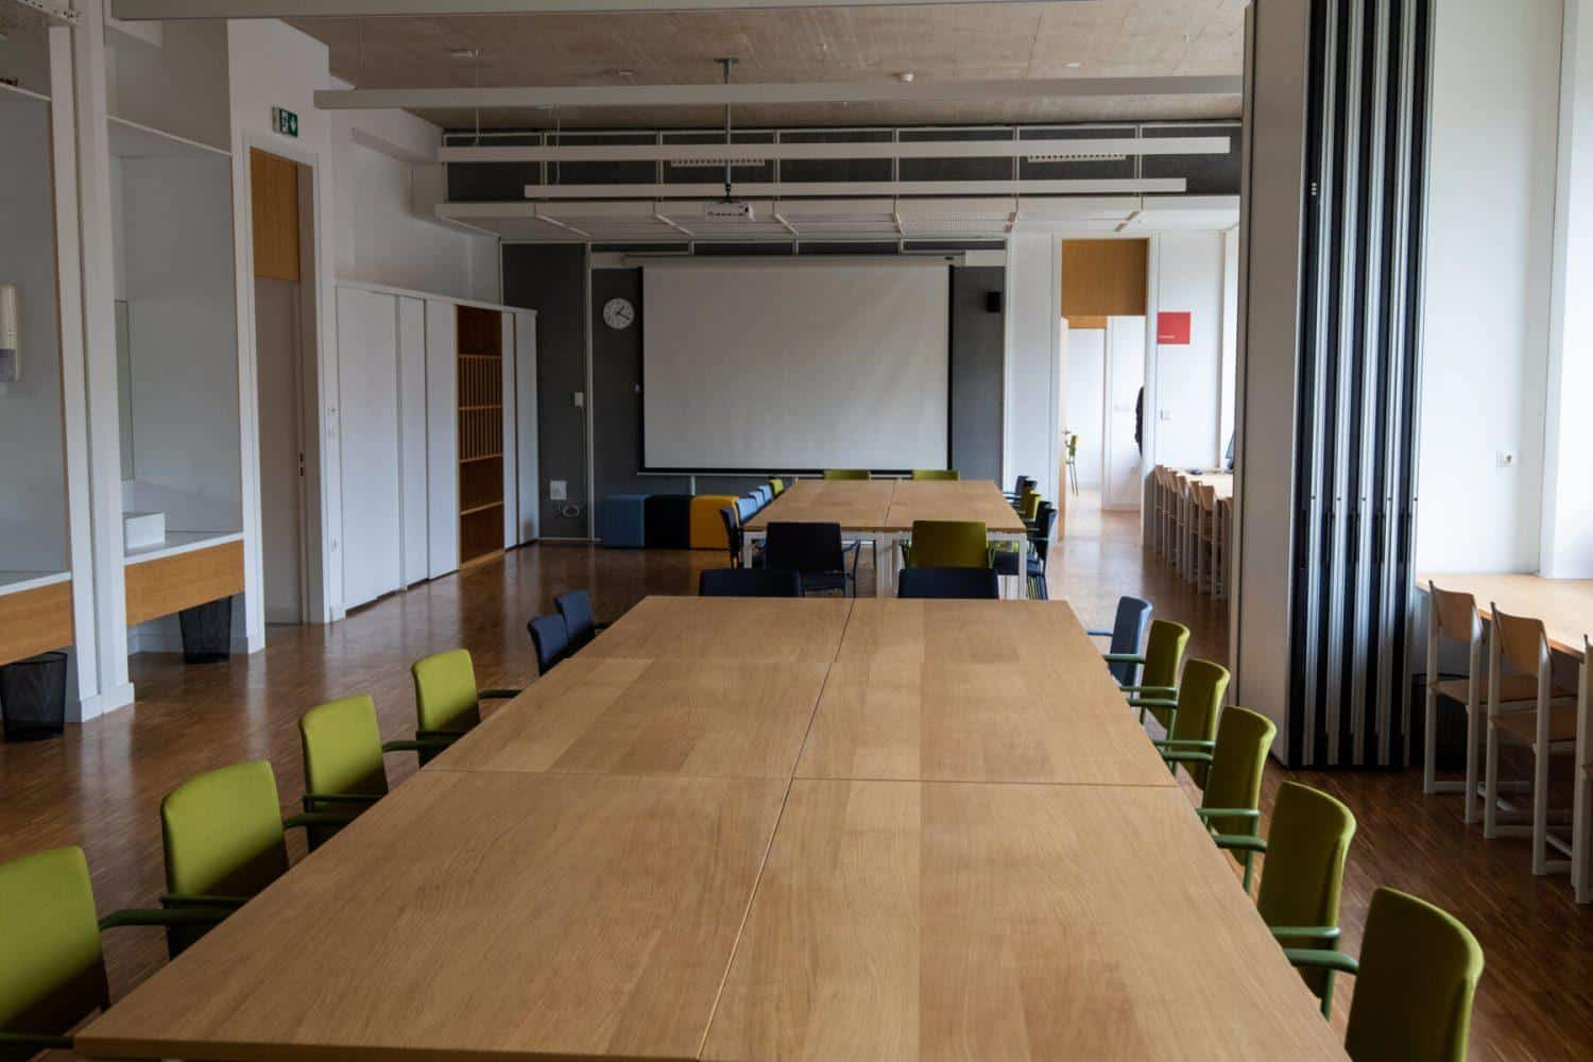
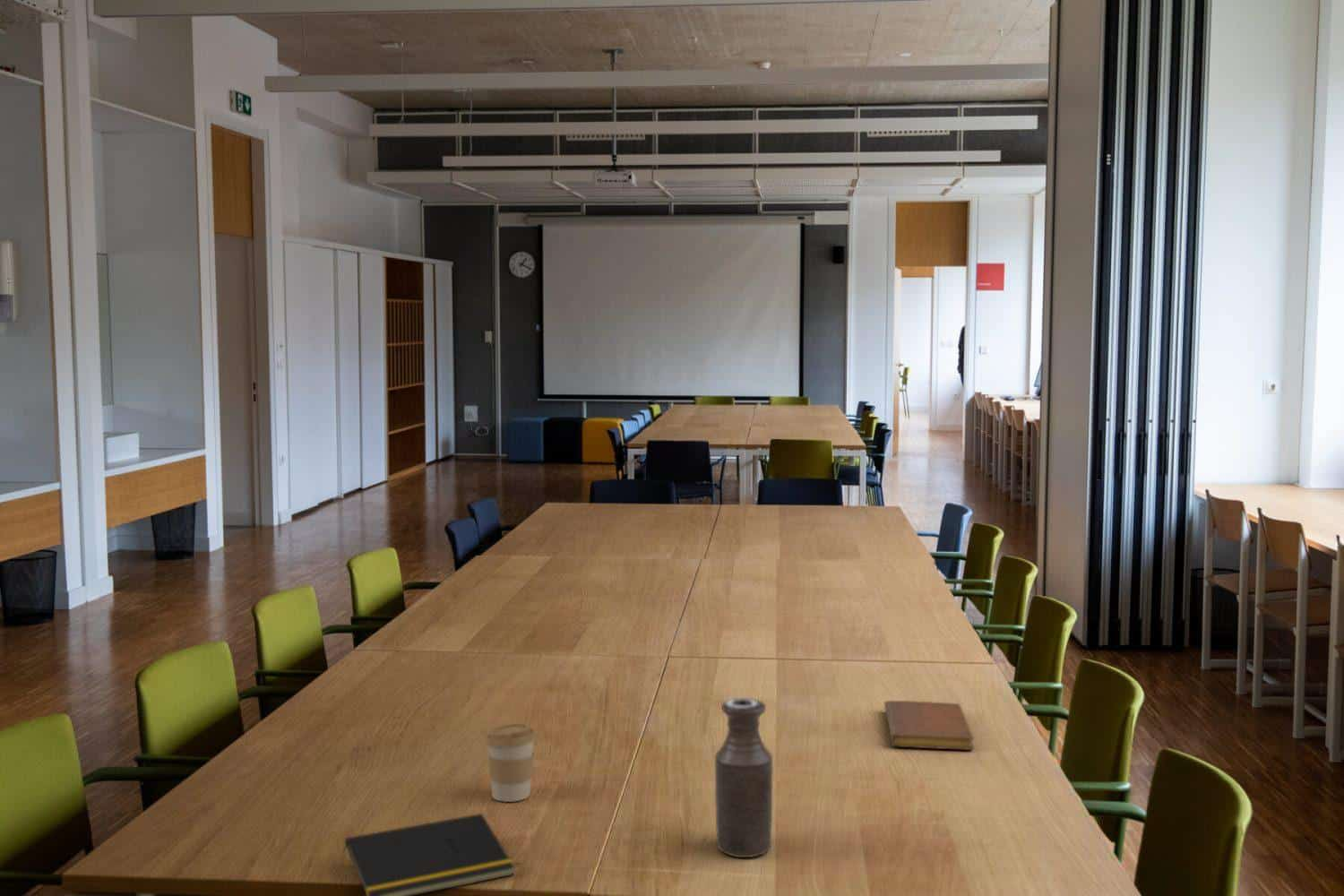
+ coffee cup (511, 761)
+ notepad (429, 856)
+ bottle (743, 775)
+ notebook (926, 723)
